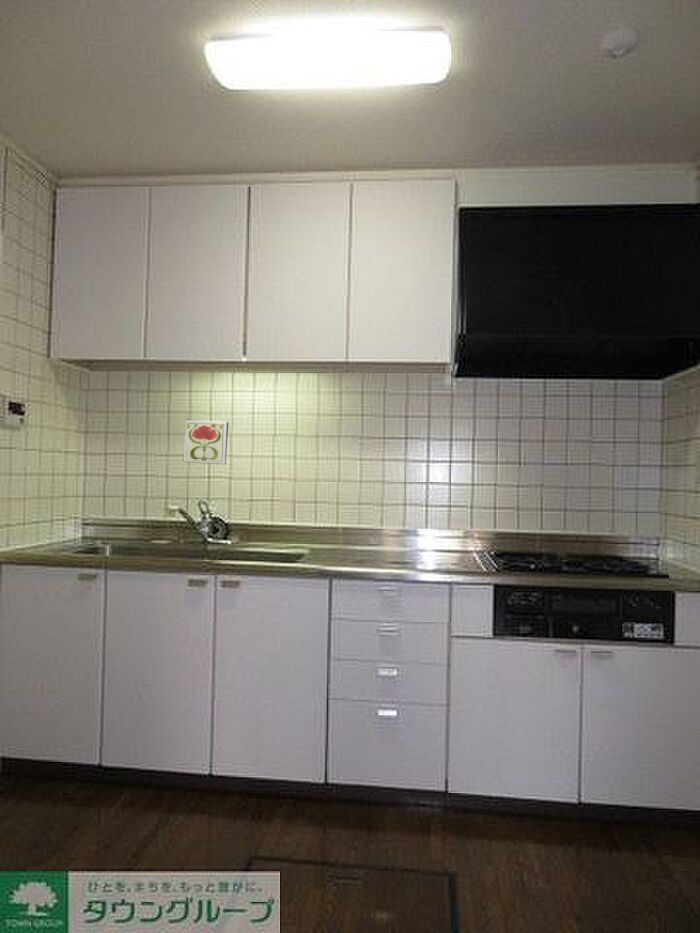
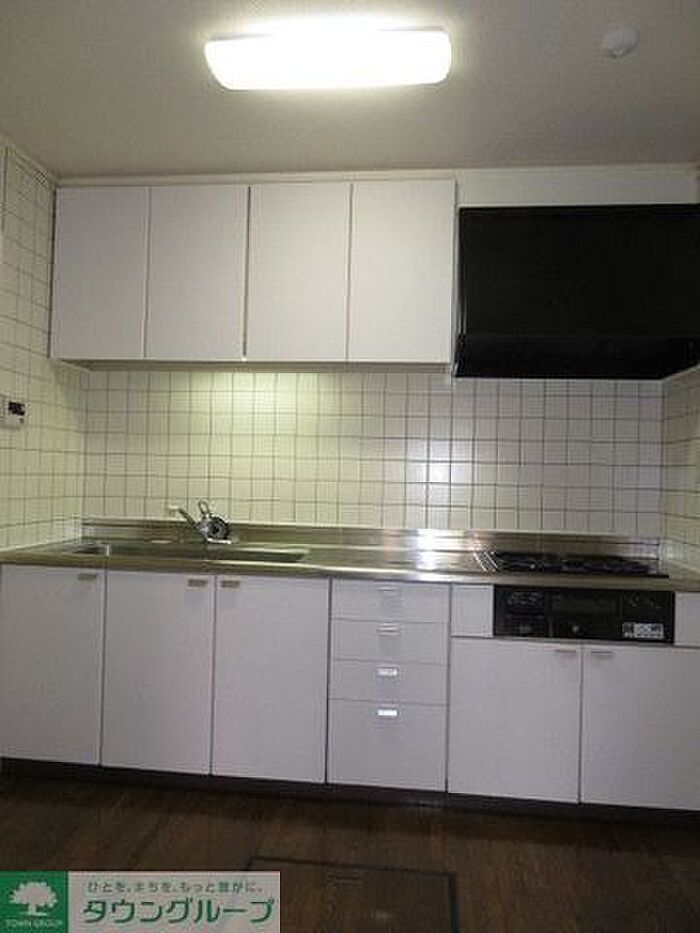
- decorative tile (205, 441)
